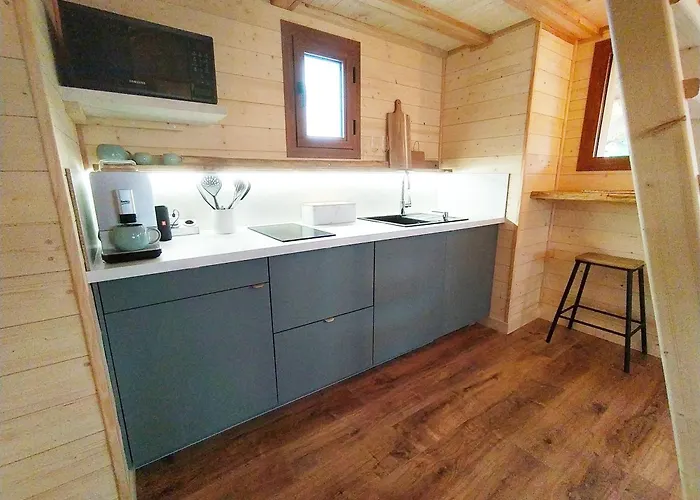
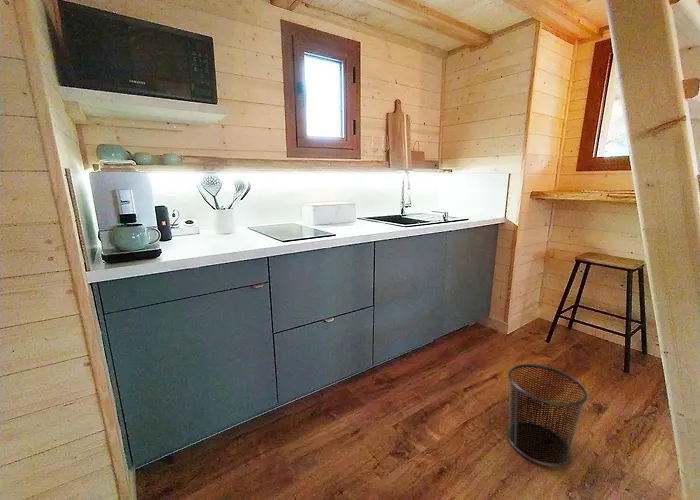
+ waste bin (542, 413)
